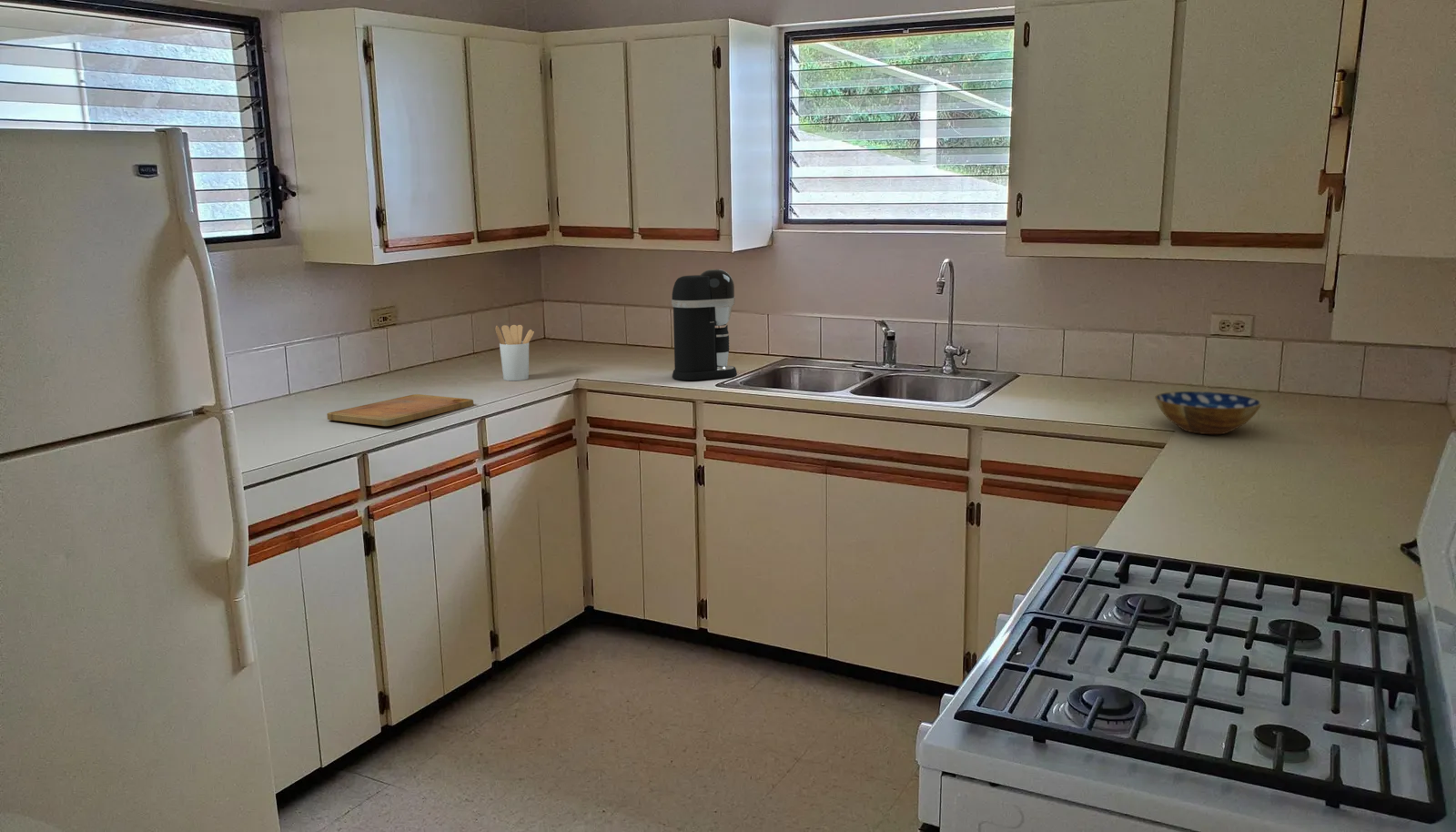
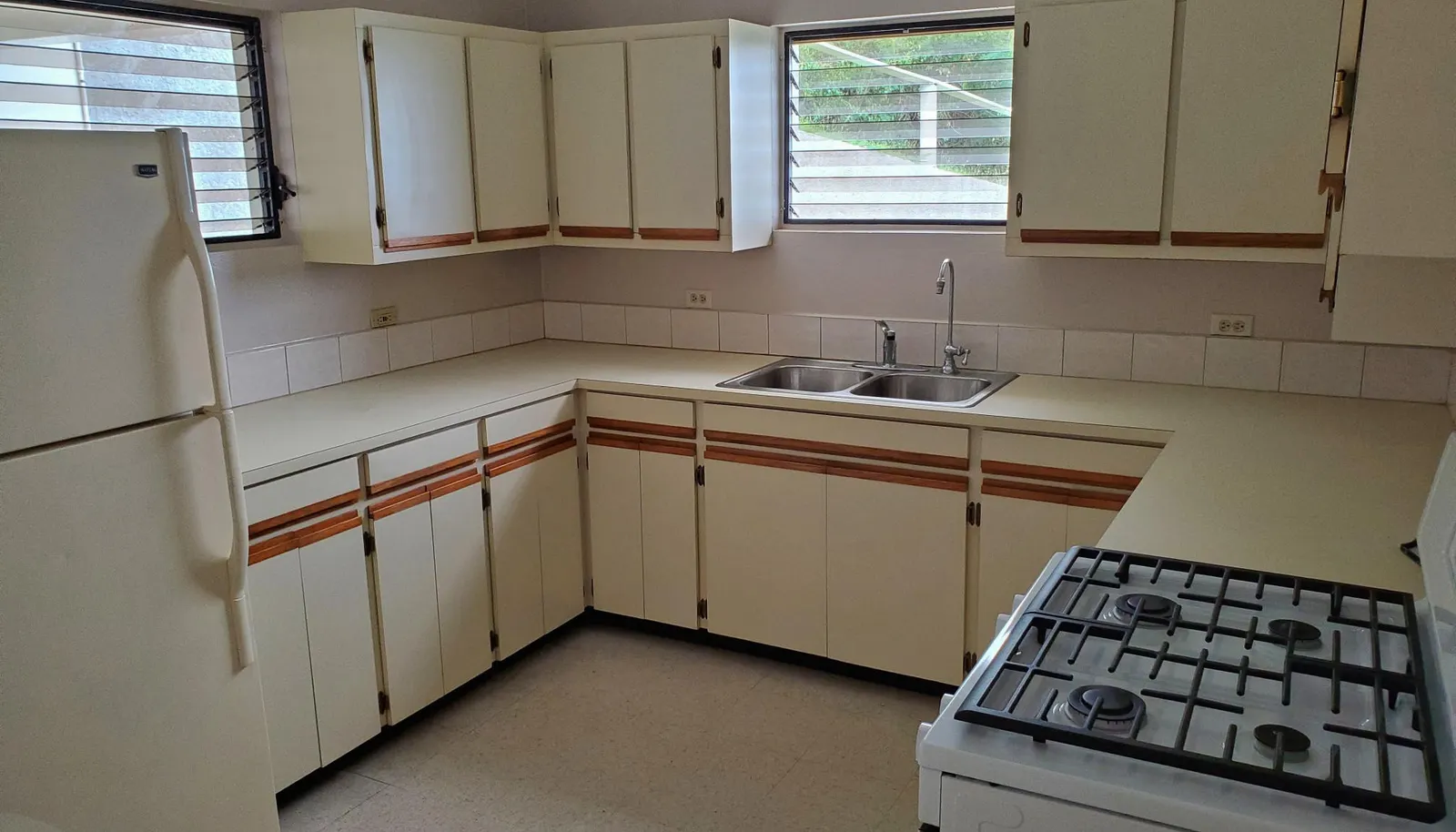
- bowl (1206, 414)
- utensil holder (513, 350)
- cutting board (402, 409)
- coffee maker (703, 323)
